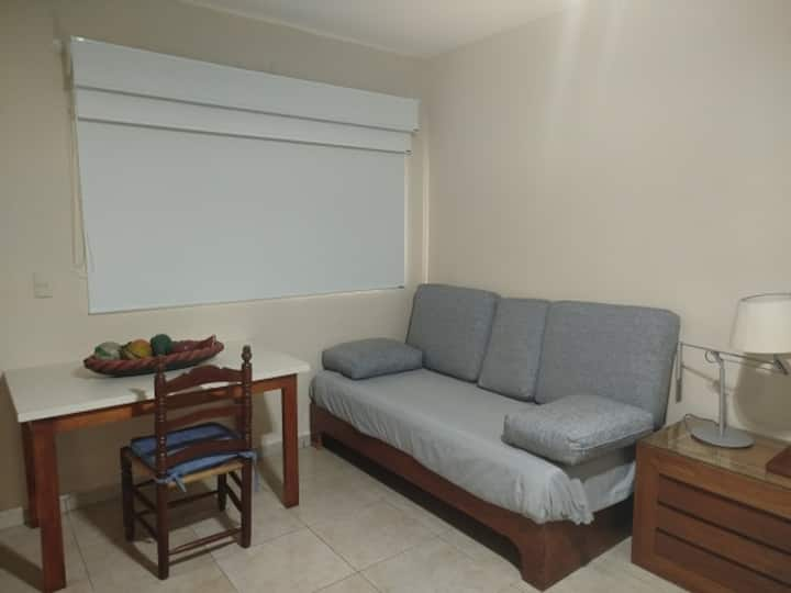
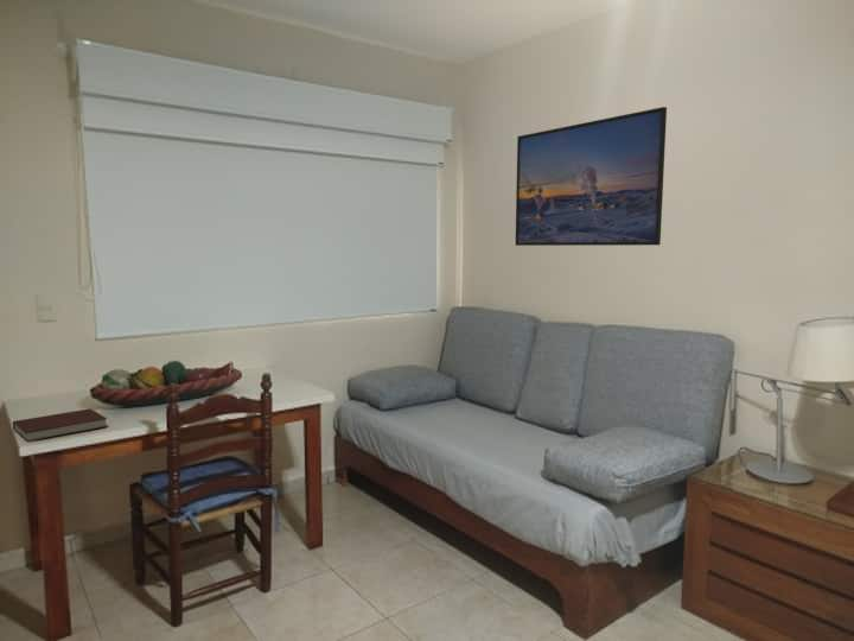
+ notebook (60, 424)
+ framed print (581, 184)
